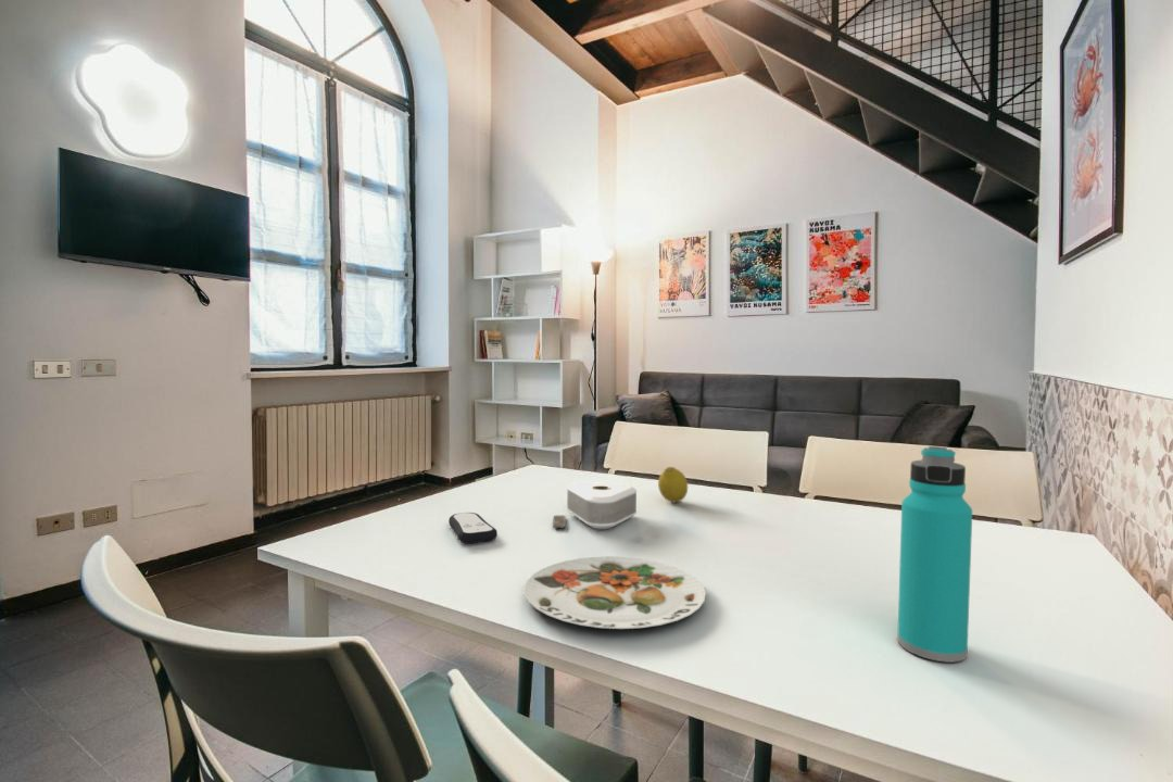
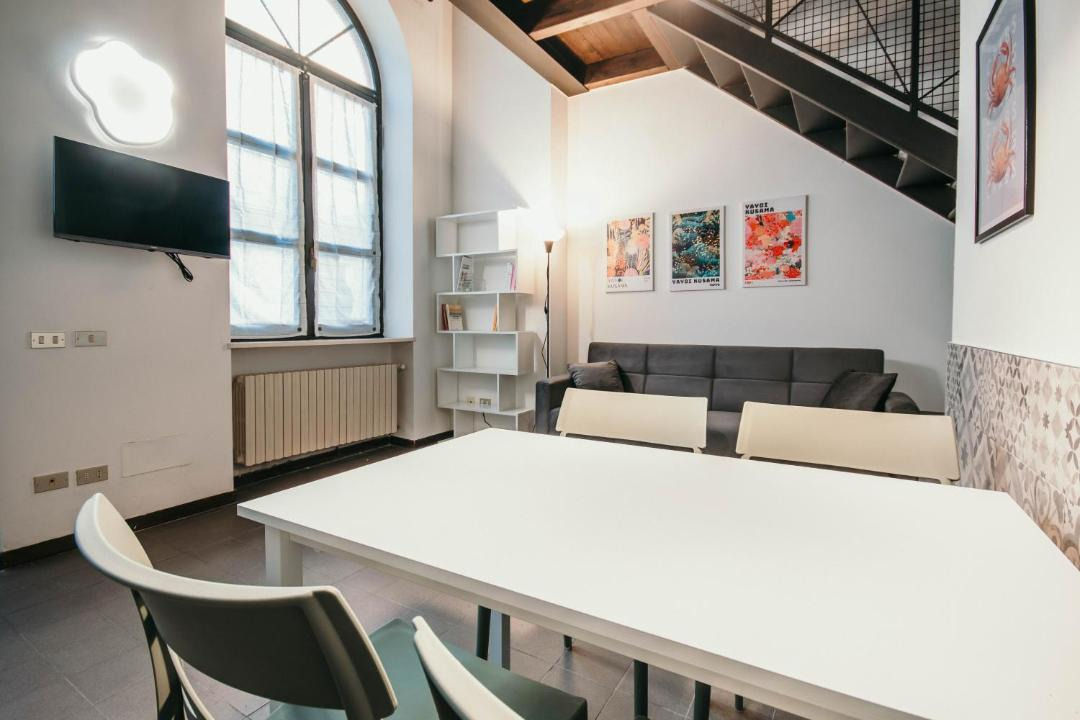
- remote control (470, 526)
- speaker (593, 504)
- water bottle (934, 547)
- plate (614, 590)
- fruit (672, 483)
